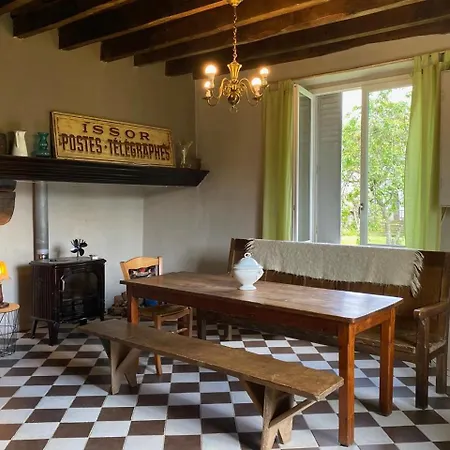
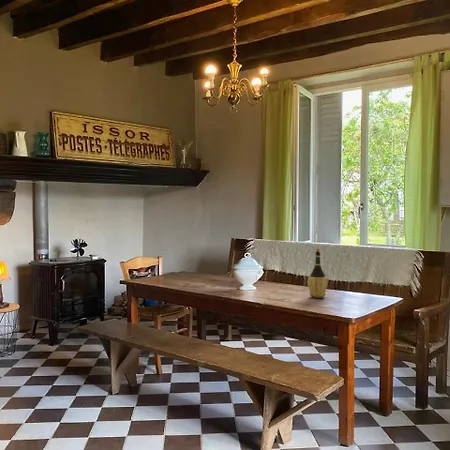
+ wine bottle (317, 272)
